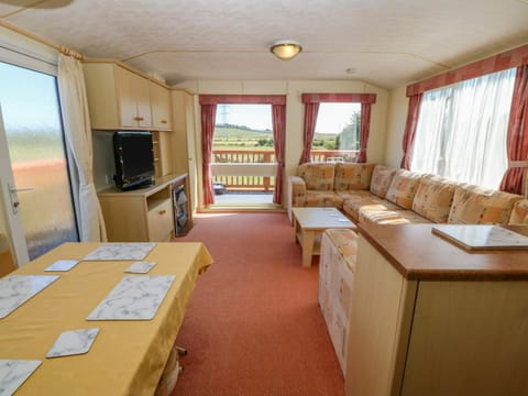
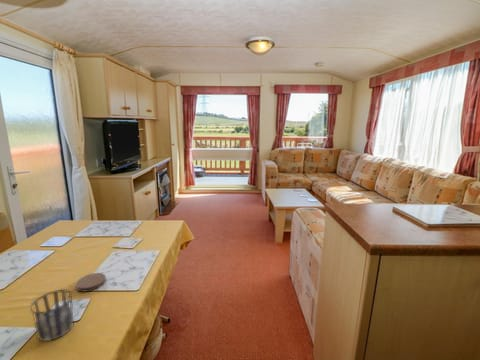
+ coaster (91, 281)
+ cup (54, 314)
